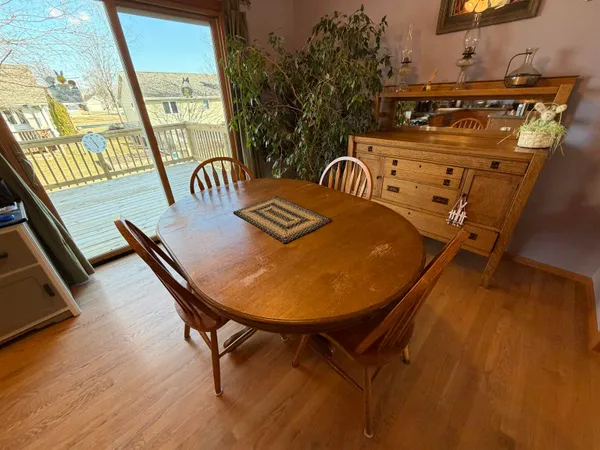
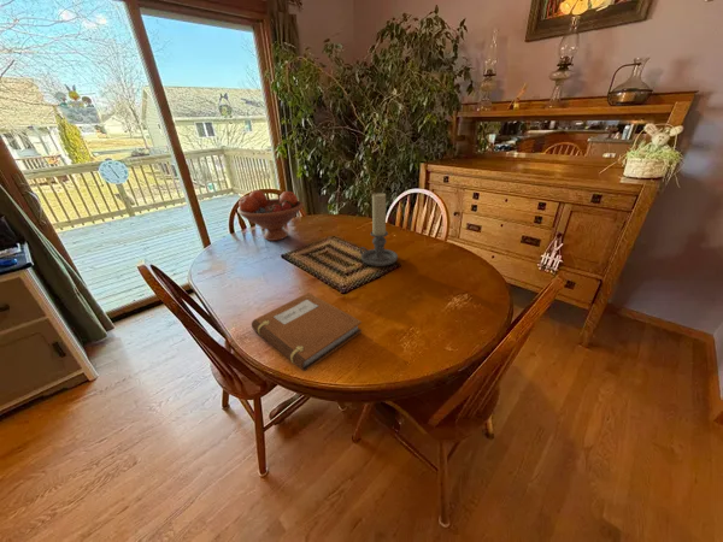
+ fruit bowl (272, 216)
+ notebook (304, 325)
+ candle holder (376, 228)
